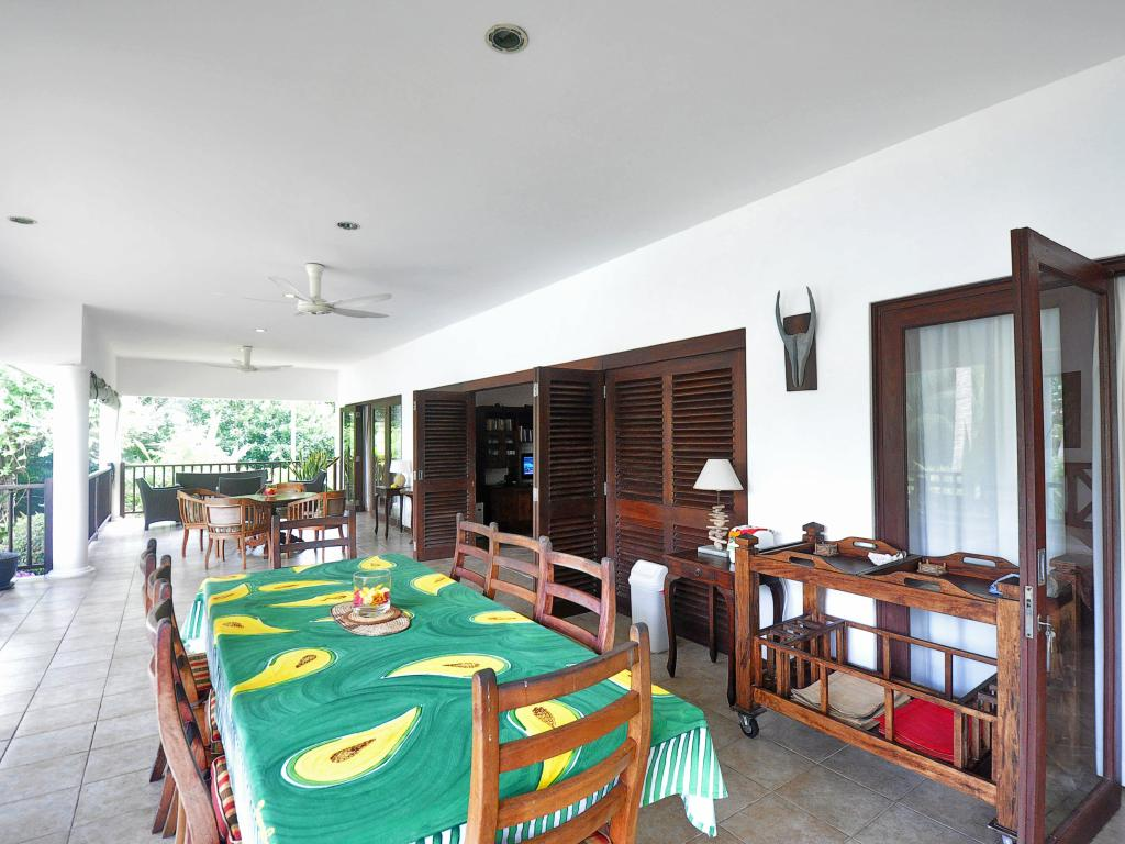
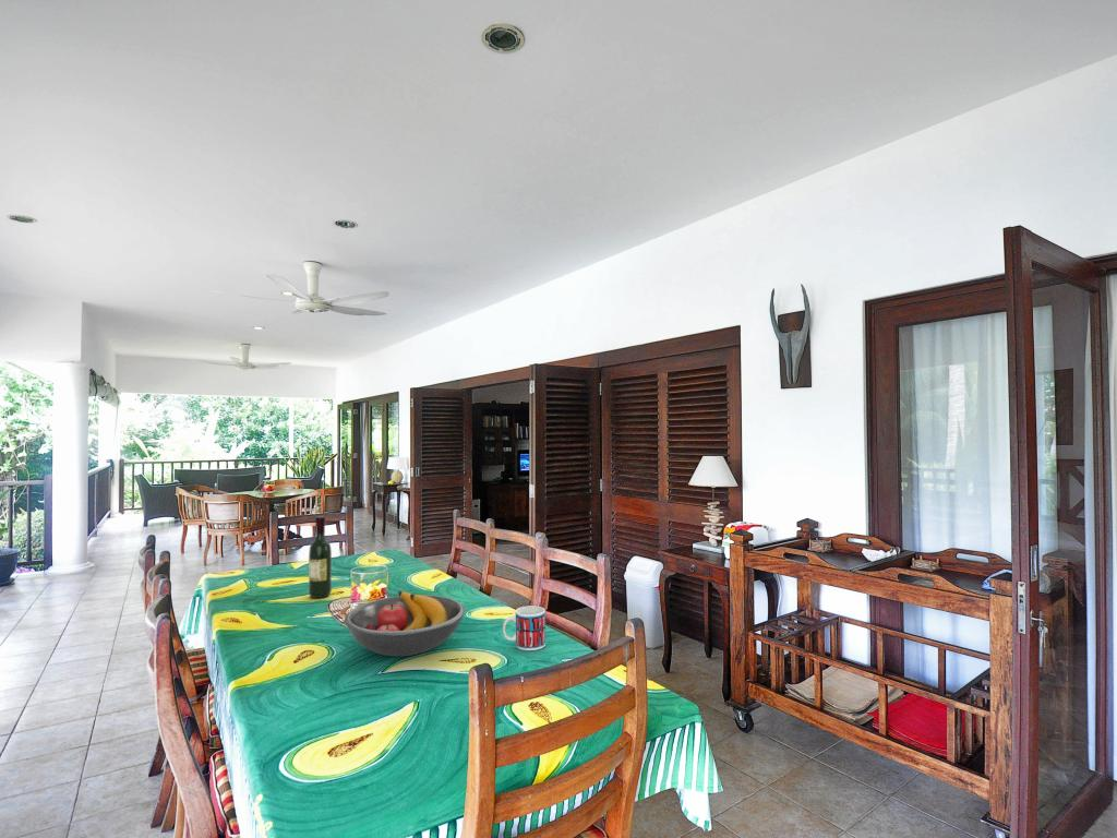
+ fruit bowl (406, 624)
+ mug (525, 627)
+ wine bottle (320, 555)
